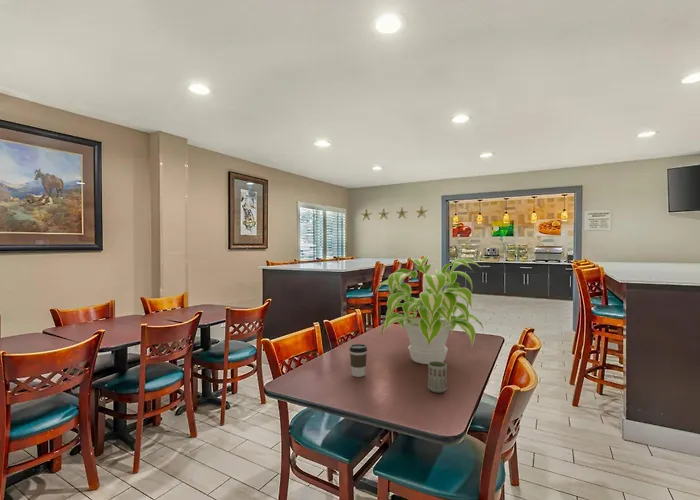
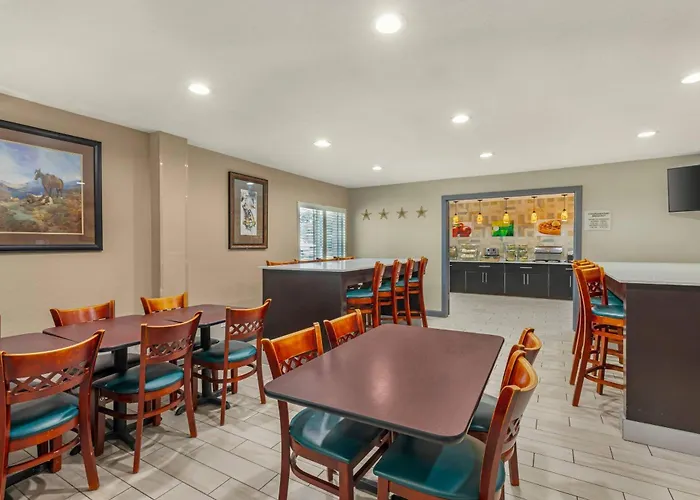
- plant (428, 307)
- cup (437, 376)
- coffee cup (358, 360)
